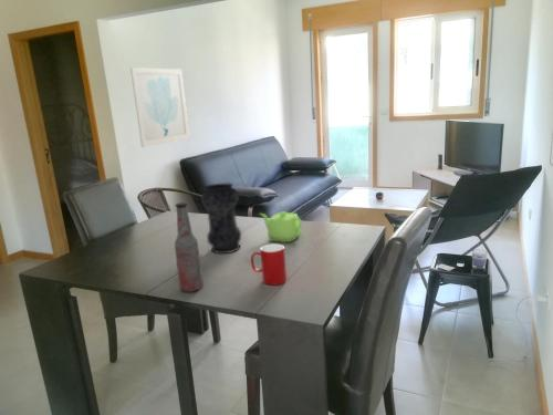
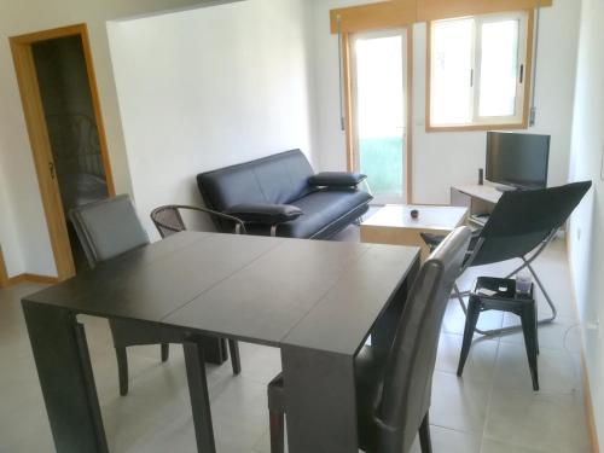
- vase (221, 217)
- bottle (186, 247)
- cup (269, 263)
- teapot (280, 225)
- wall art (163, 106)
